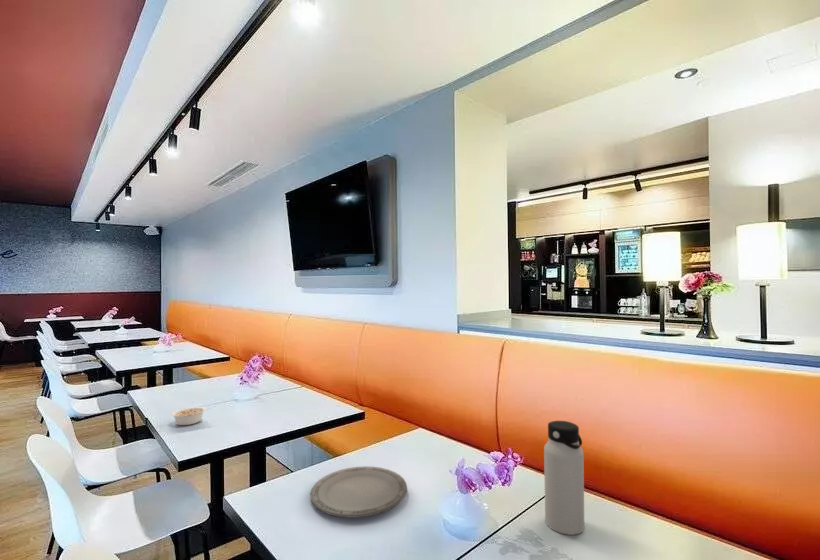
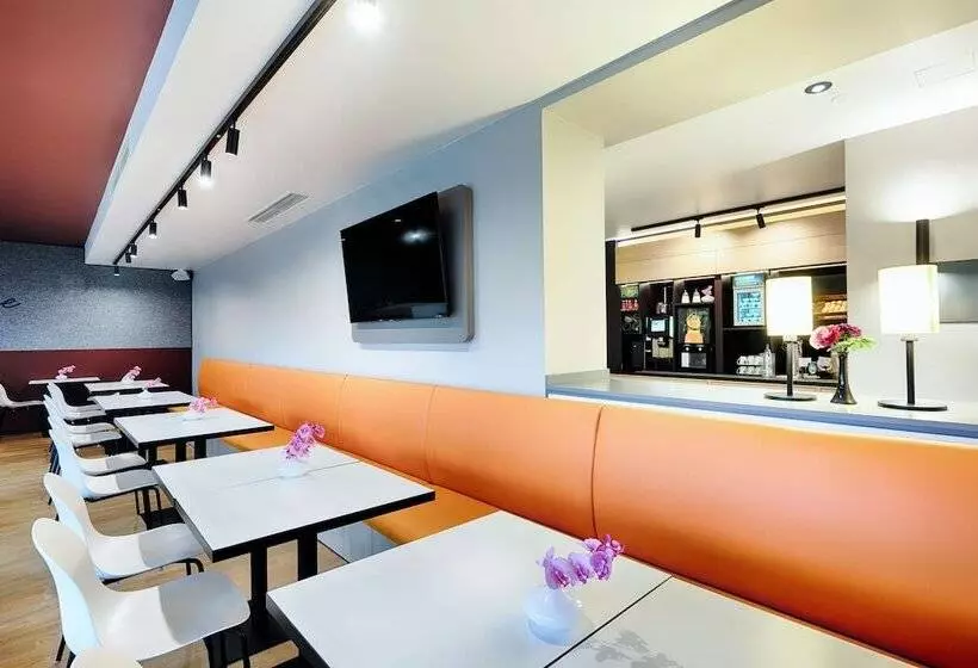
- plate (359, 490)
- water bottle (563, 474)
- legume (190, 415)
